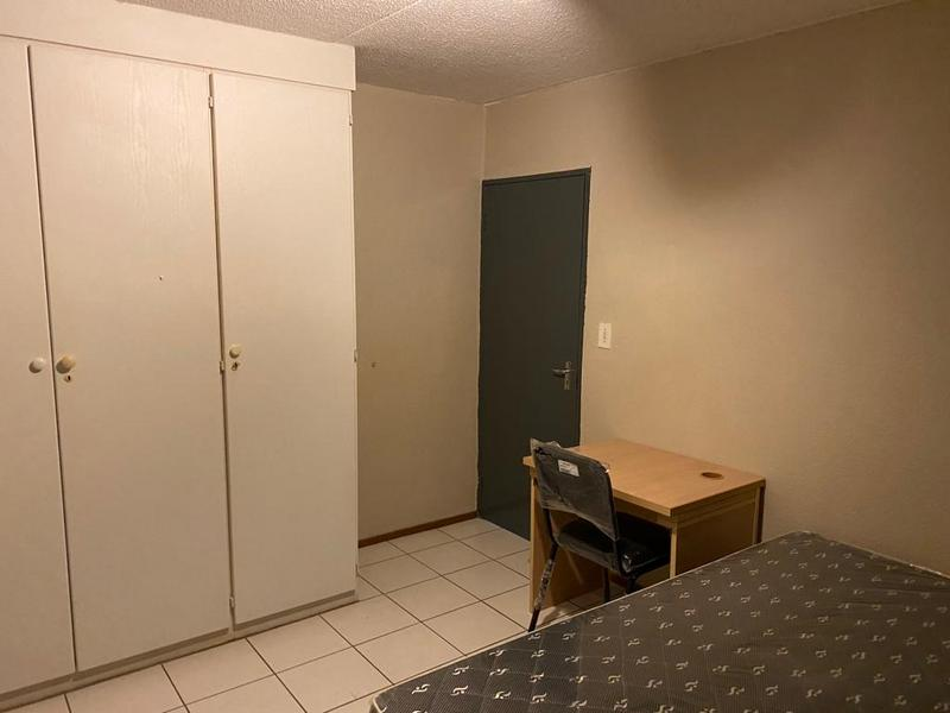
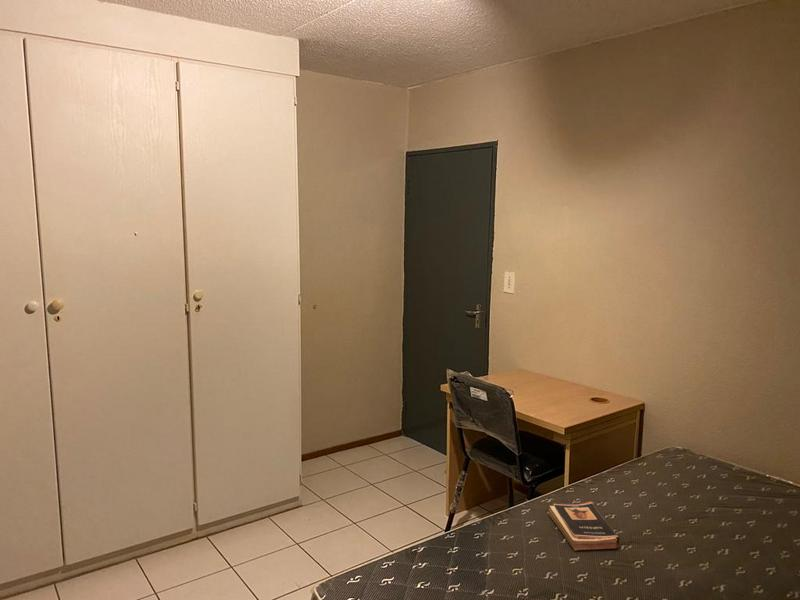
+ book (582, 524)
